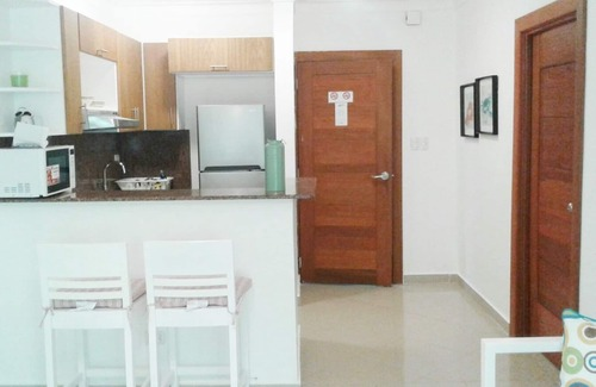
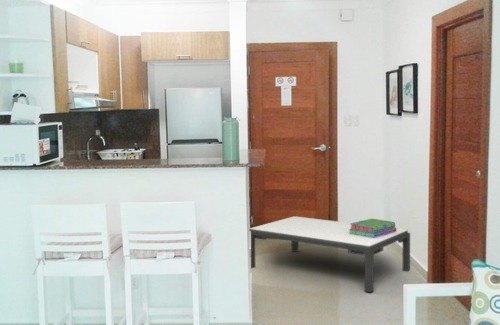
+ coffee table (329, 246)
+ stack of books (372, 227)
